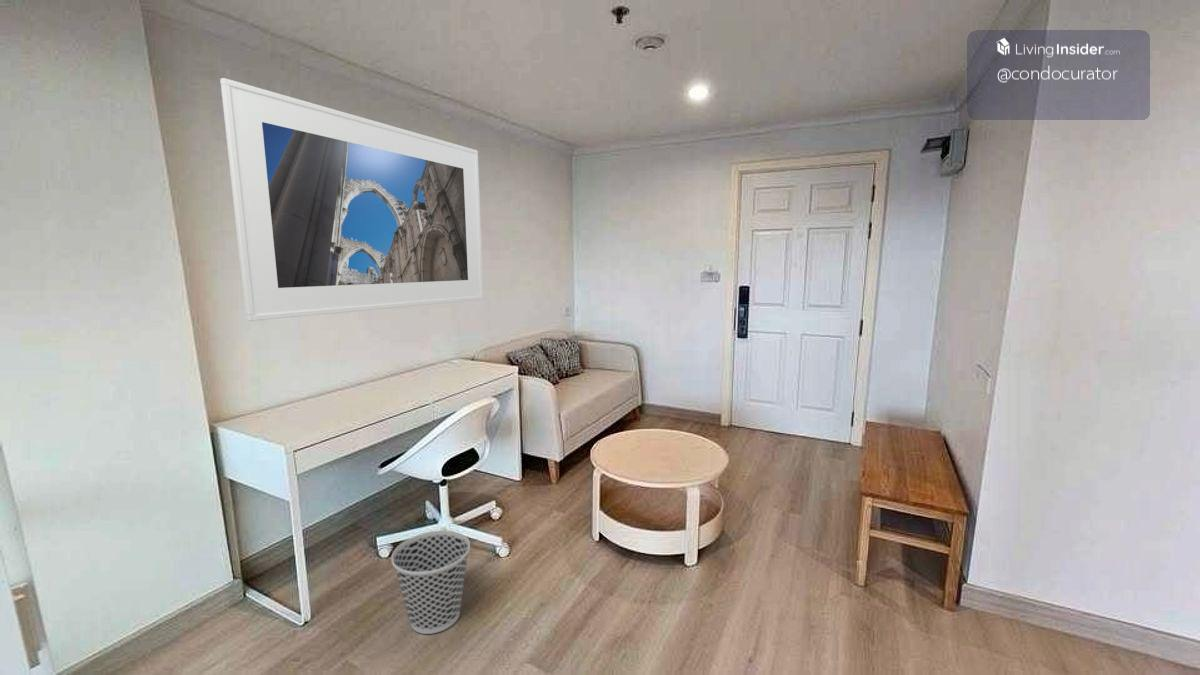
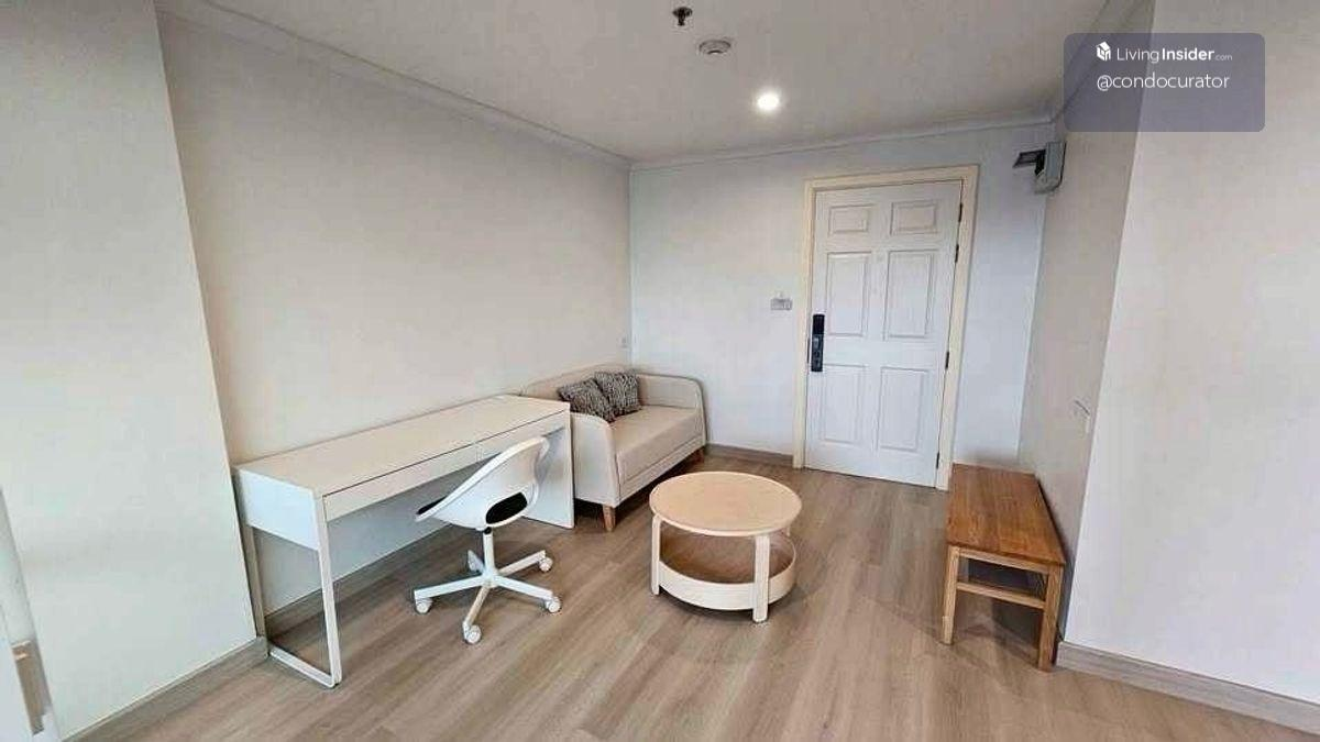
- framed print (386, 217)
- wastebasket (433, 583)
